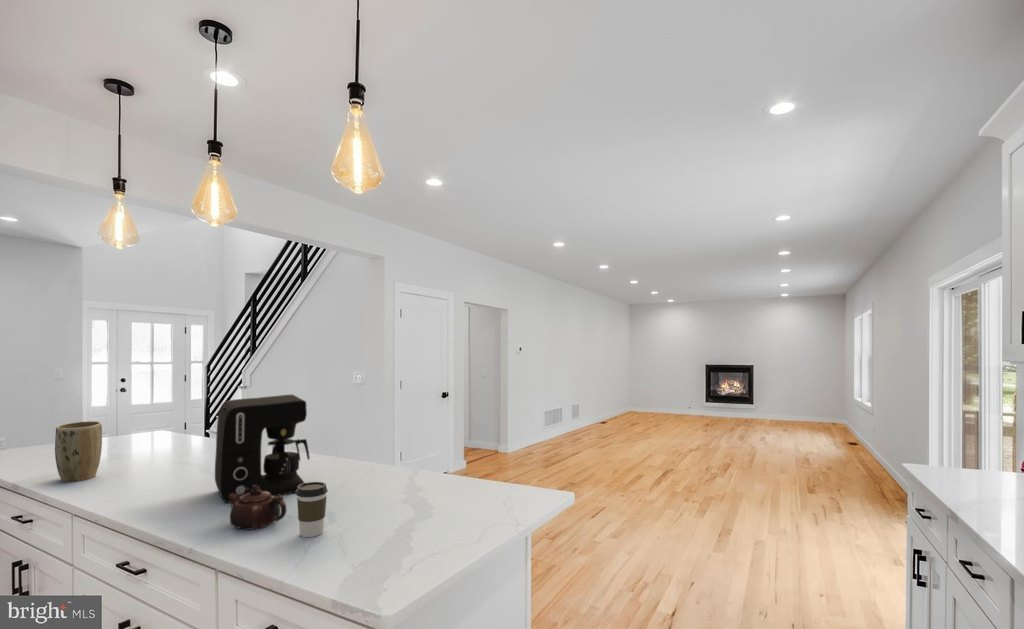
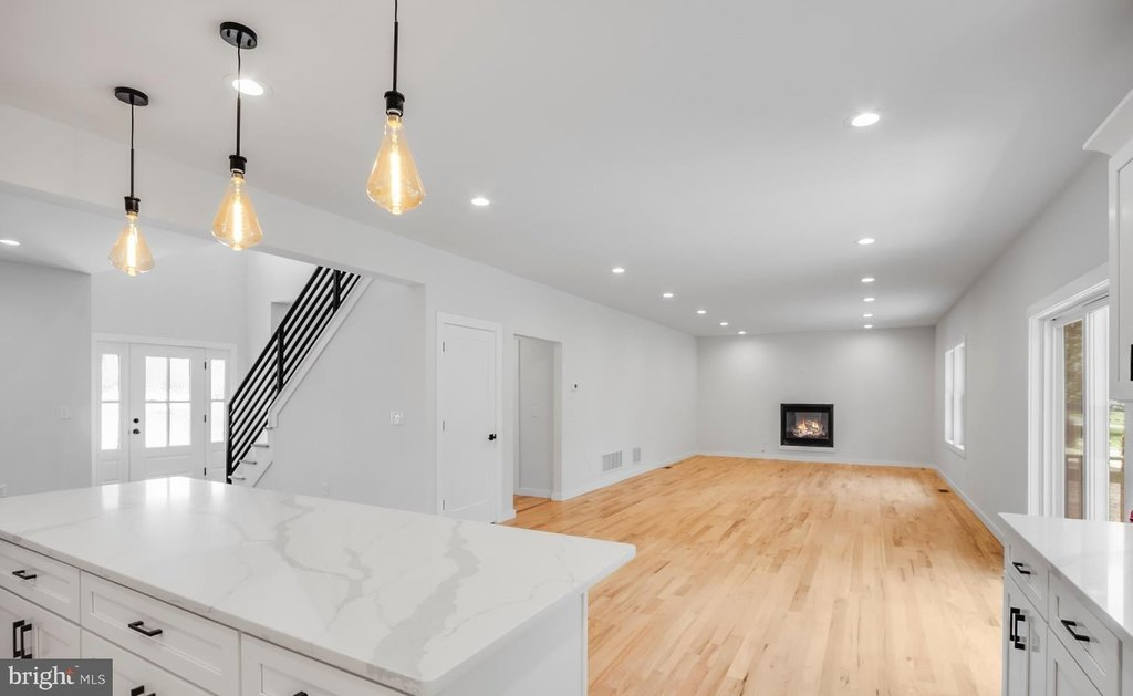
- teapot (256, 504)
- coffee cup (311, 509)
- coffee maker (268, 444)
- plant pot (78, 451)
